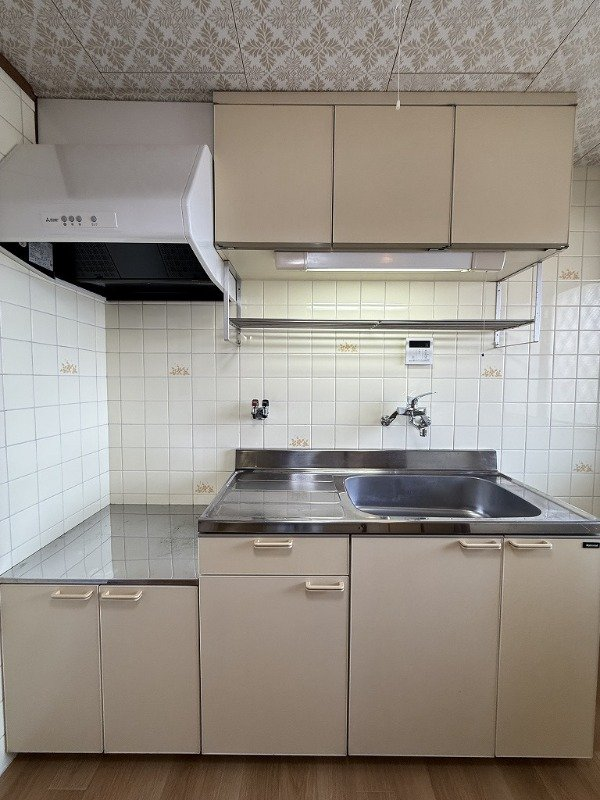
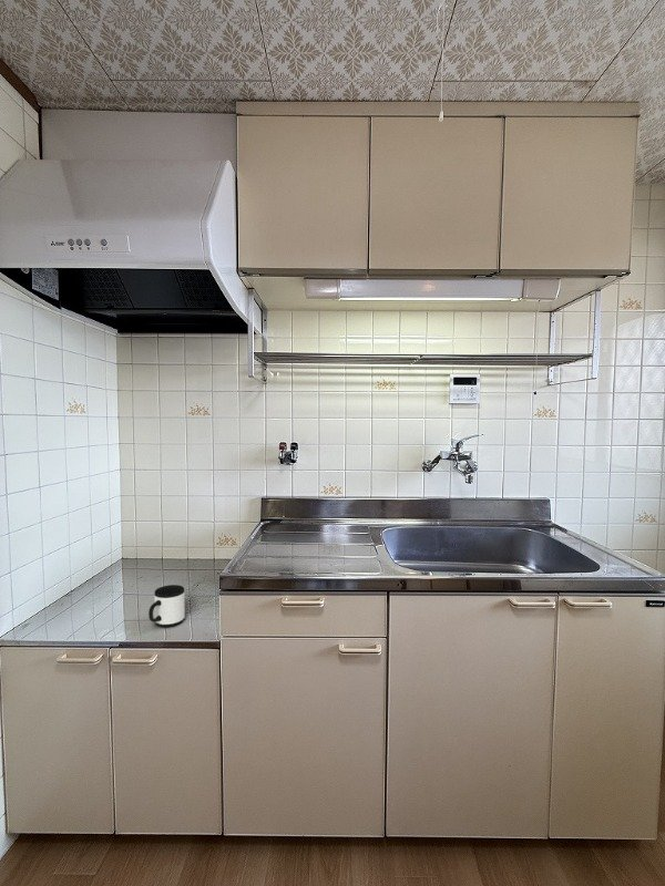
+ mug (165, 607)
